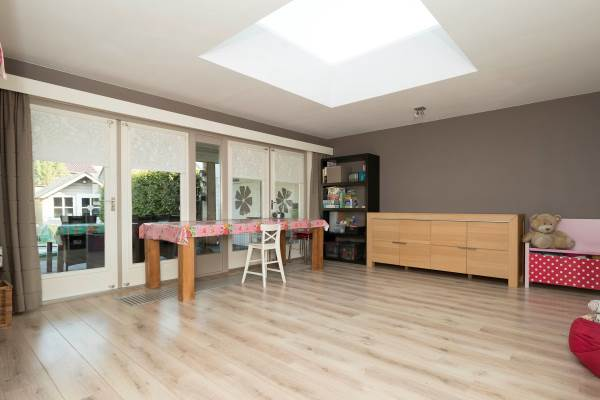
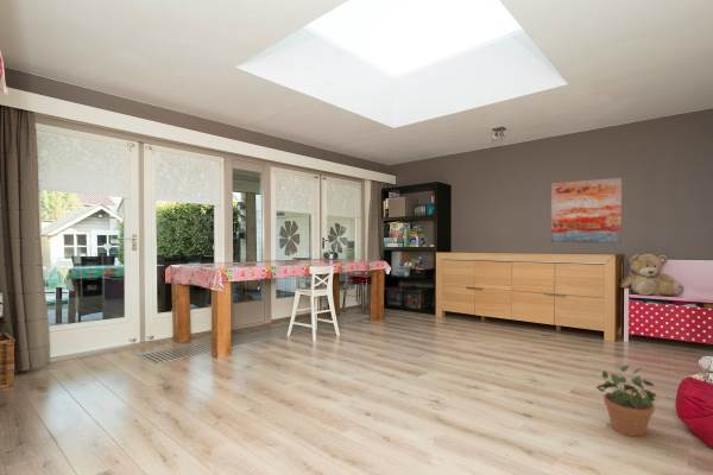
+ potted plant (626, 399)
+ wall art (583, 211)
